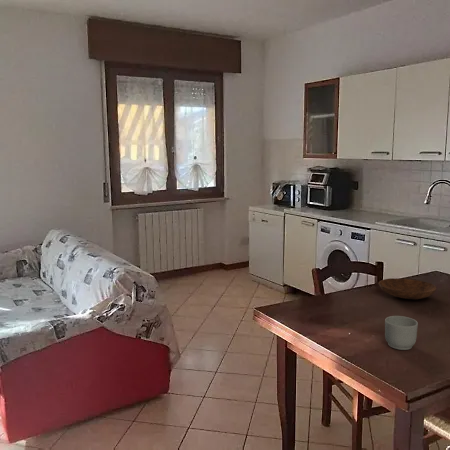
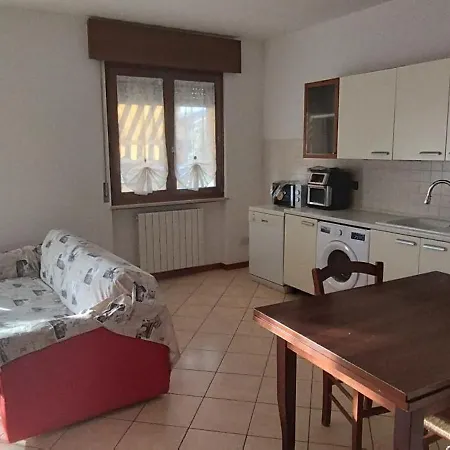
- bowl (406, 290)
- mug (401, 331)
